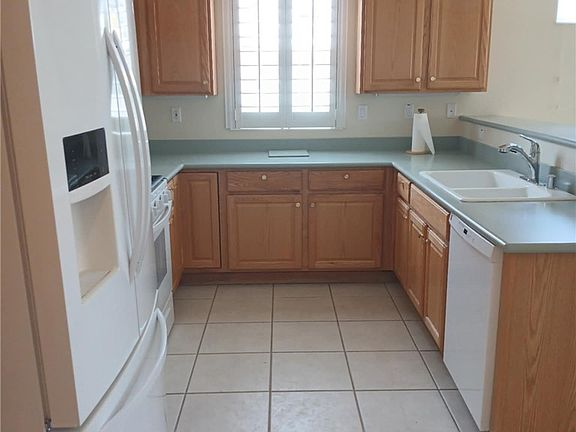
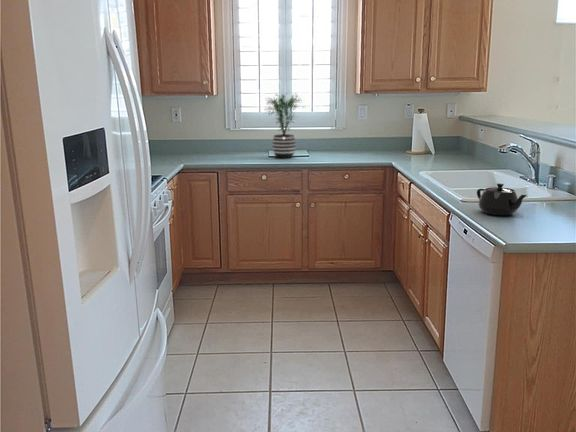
+ potted plant (283, 125)
+ teapot (500, 198)
